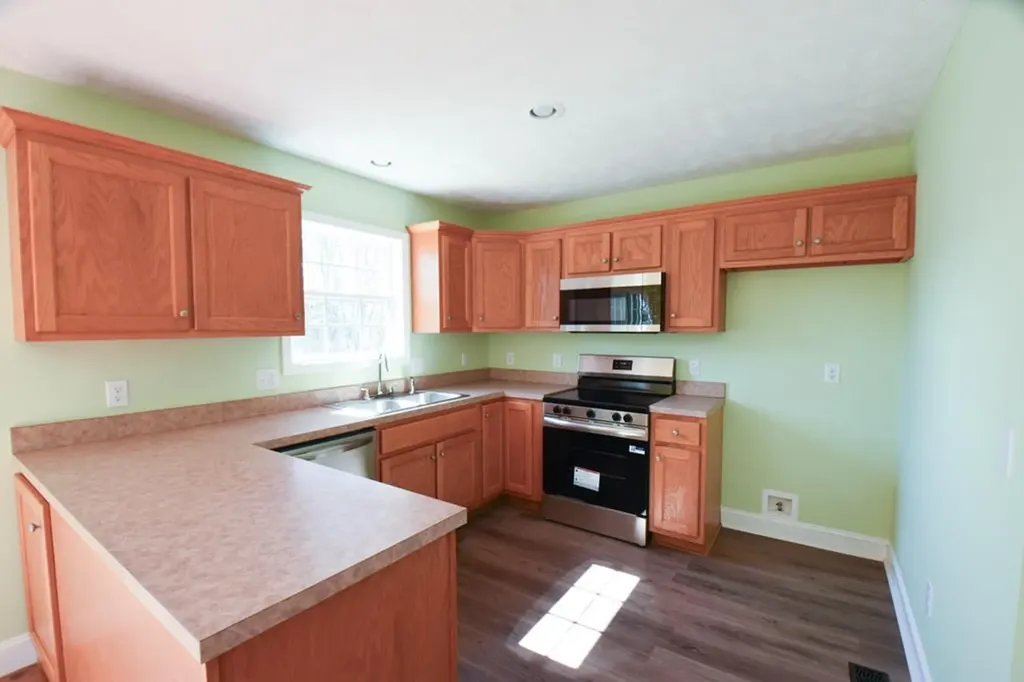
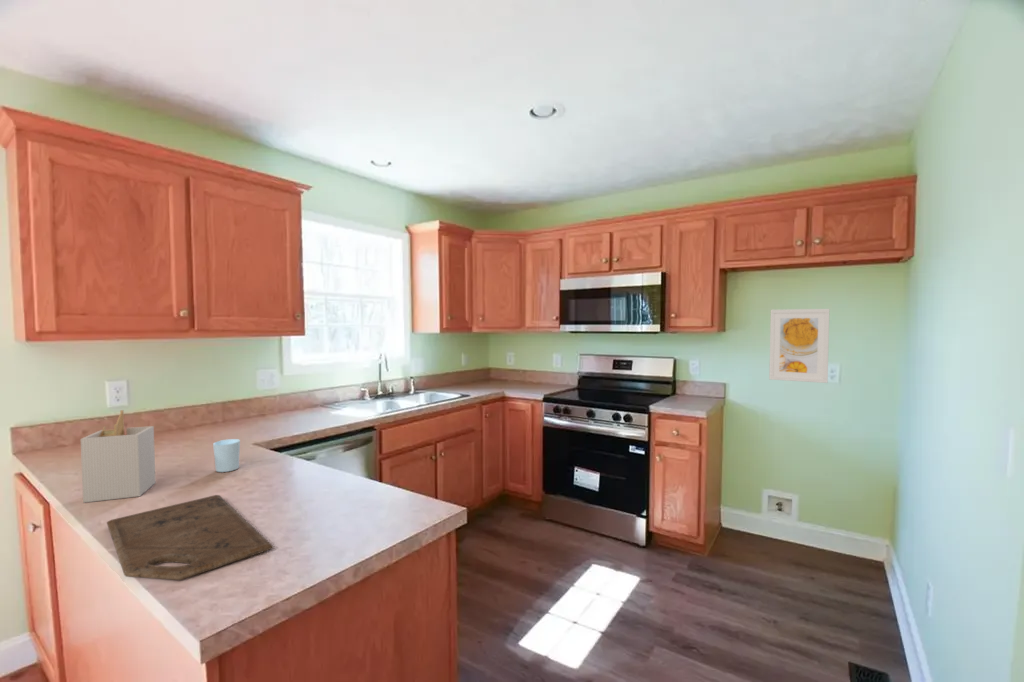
+ cup (227, 455)
+ cutting board (185, 534)
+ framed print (798, 345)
+ utensil holder (120, 452)
